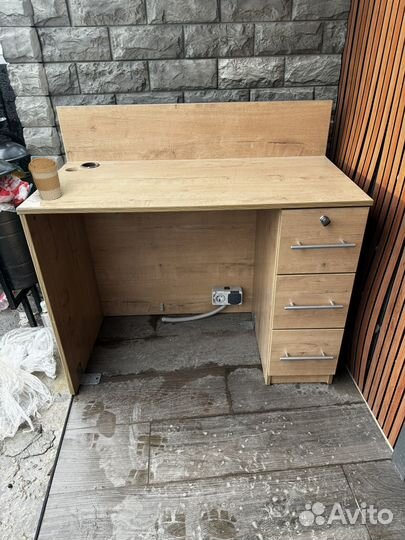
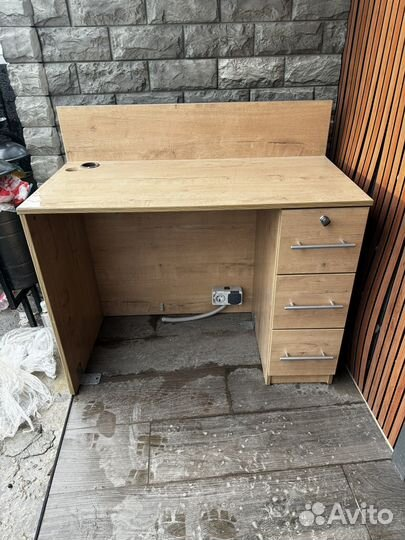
- coffee cup (46, 178)
